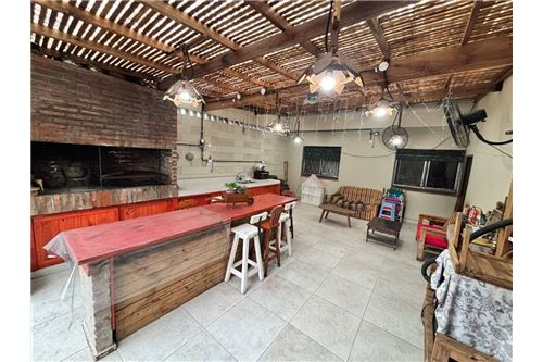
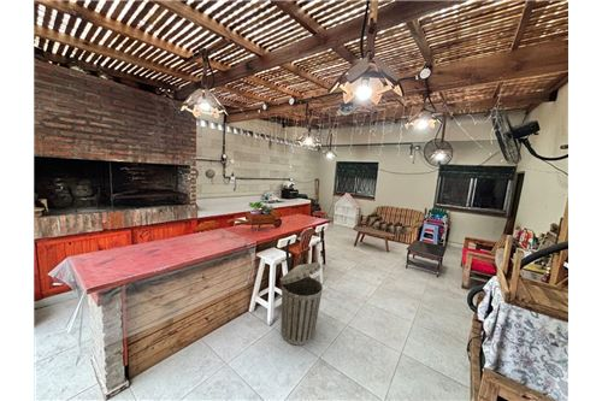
+ trash can (300, 296)
